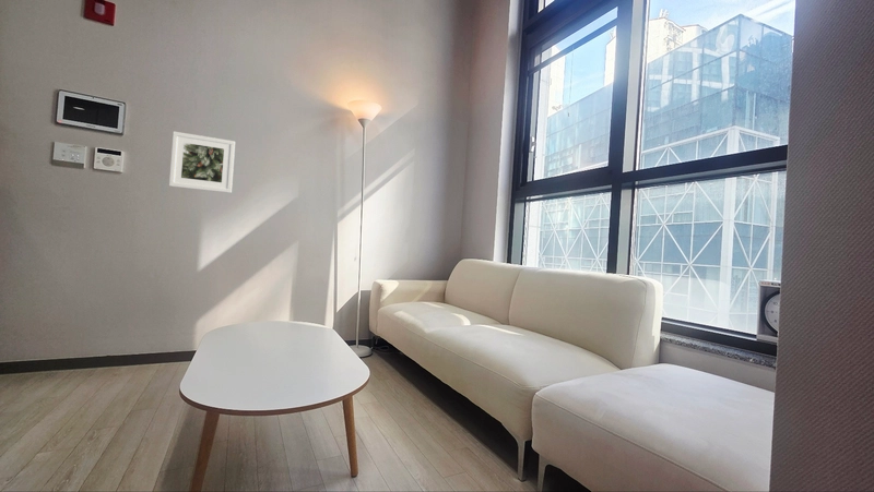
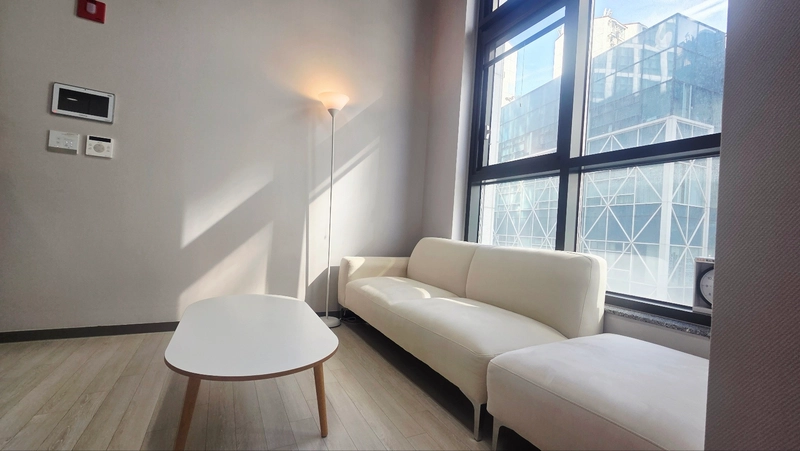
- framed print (203, 163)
